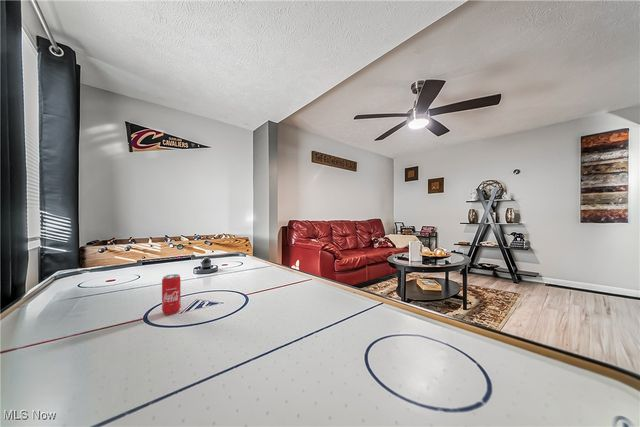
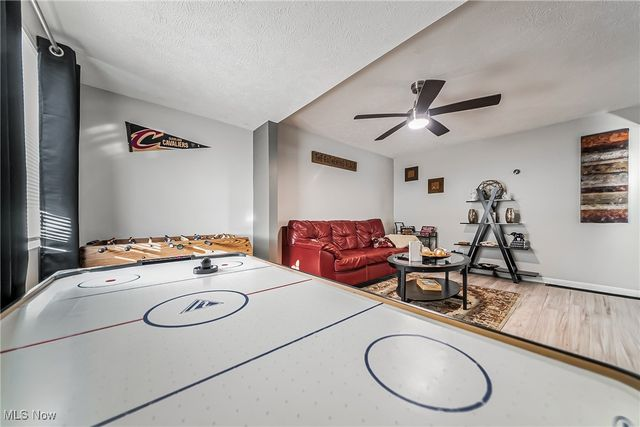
- beverage can (171, 293)
